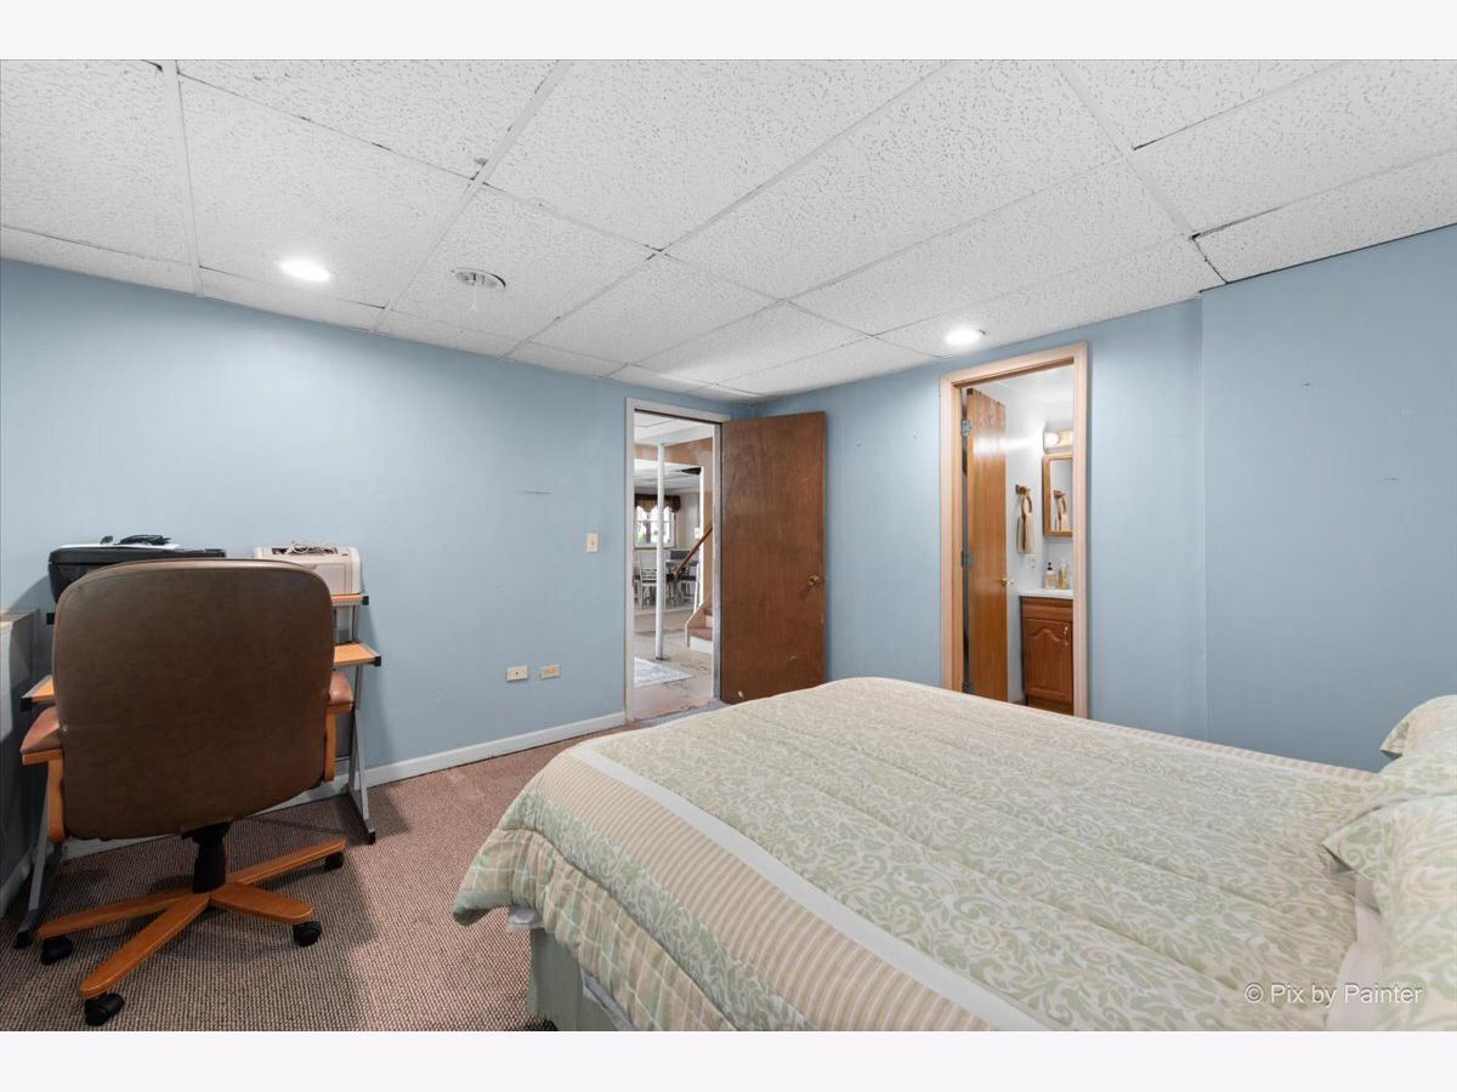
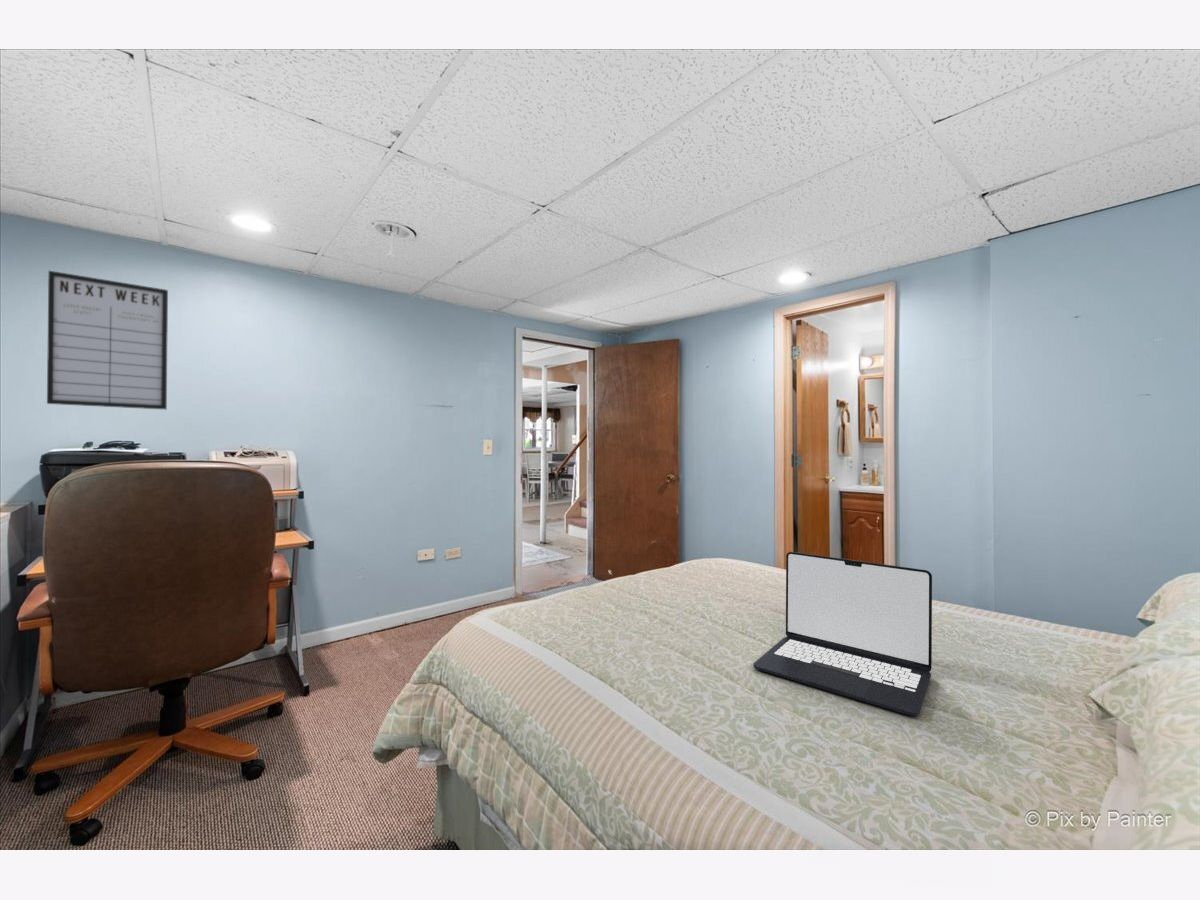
+ writing board (111, 344)
+ laptop (840, 620)
